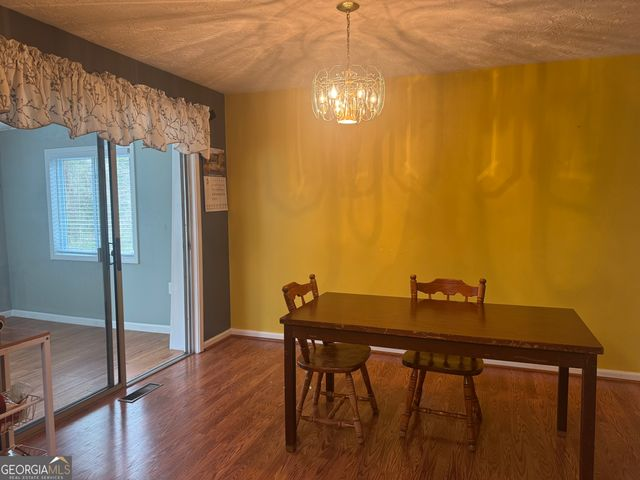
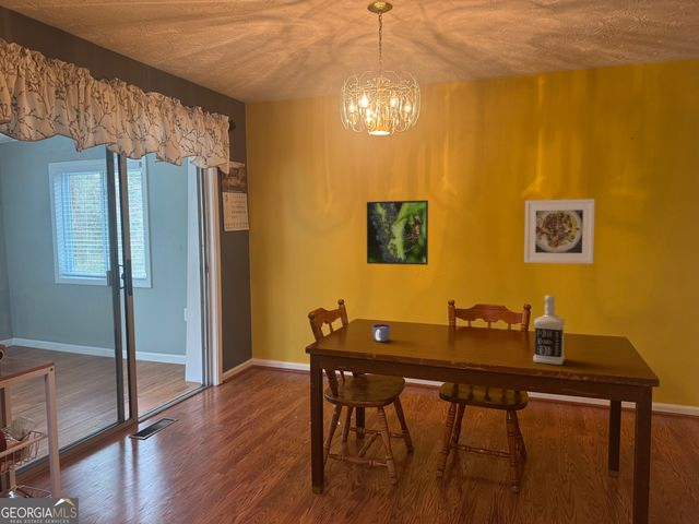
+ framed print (396, 233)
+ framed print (558, 231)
+ bottle (549, 327)
+ cup (380, 333)
